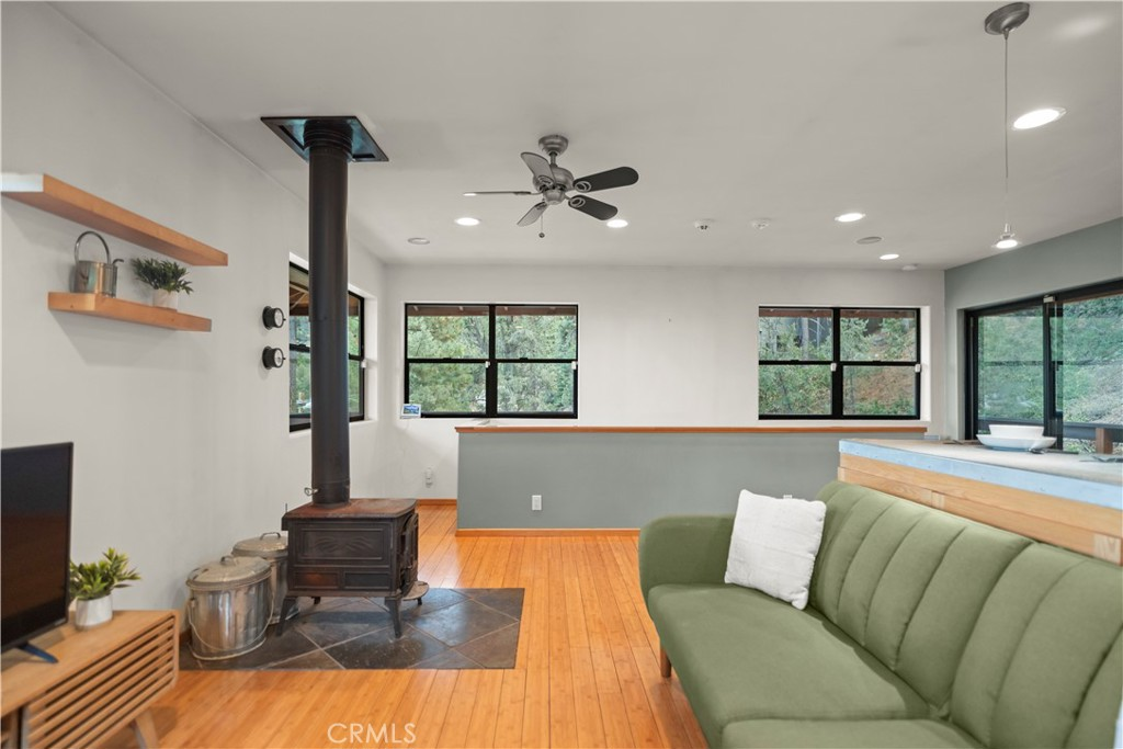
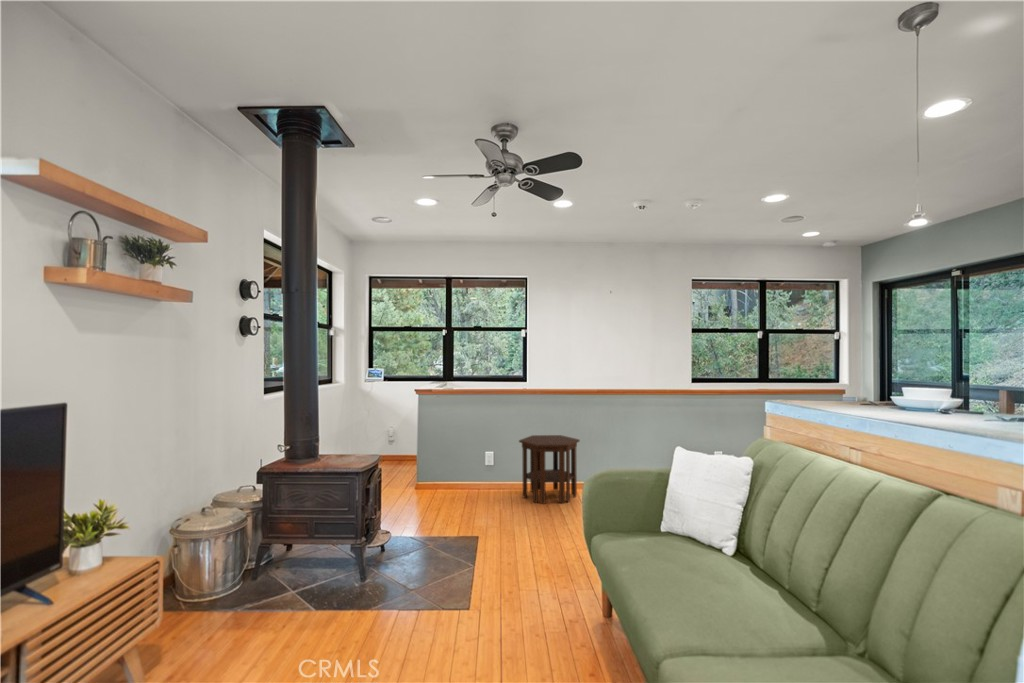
+ side table (551, 469)
